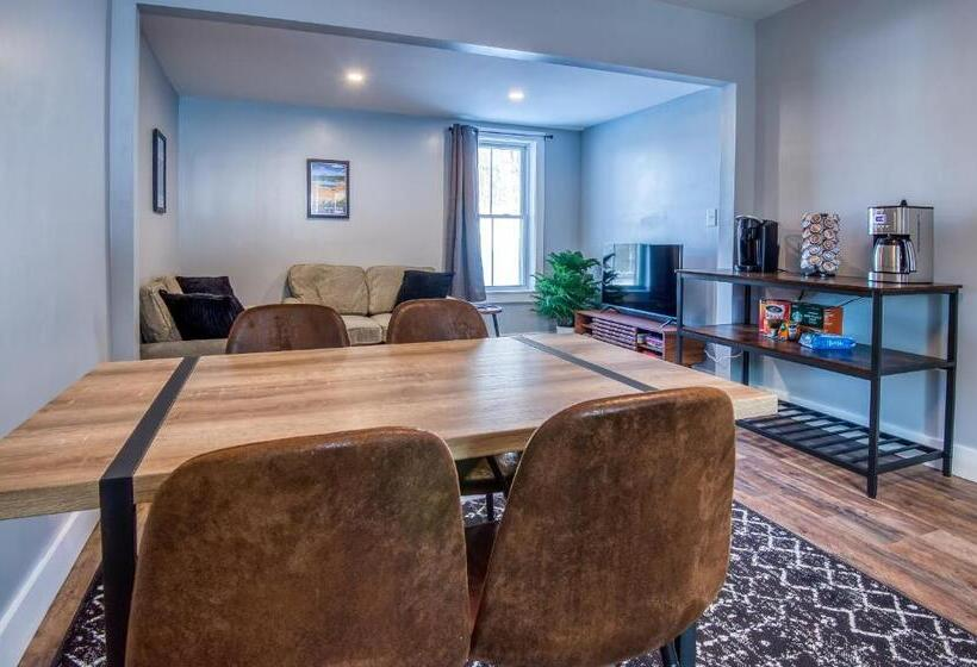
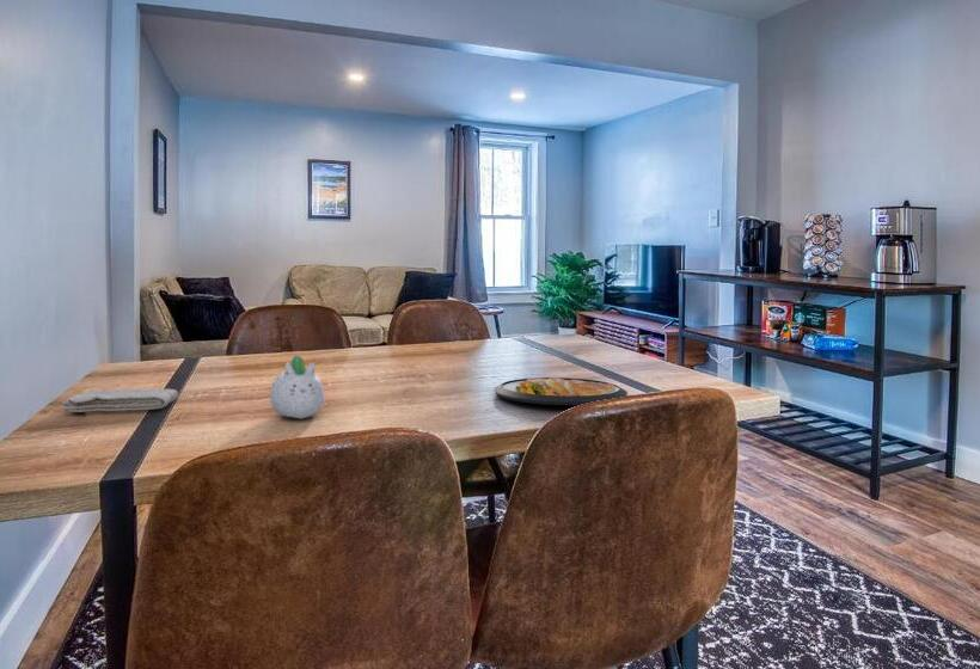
+ dish (559, 387)
+ succulent planter (298, 385)
+ washcloth (123, 398)
